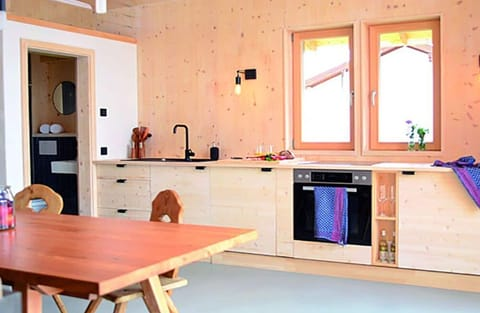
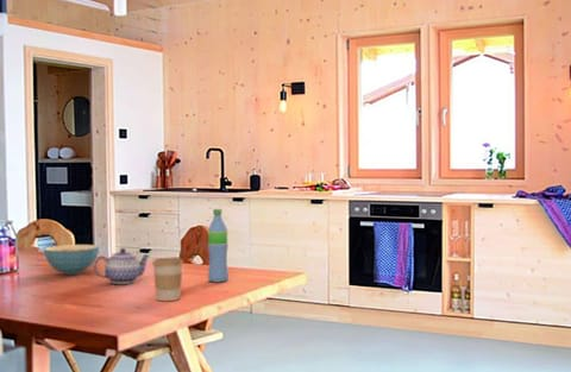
+ cereal bowl (71, 260)
+ coffee cup (168, 277)
+ teapot (123, 265)
+ water bottle (218, 245)
